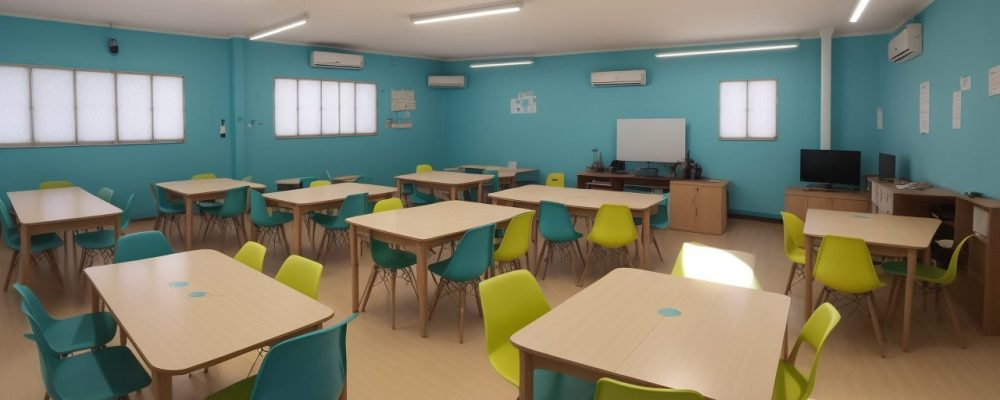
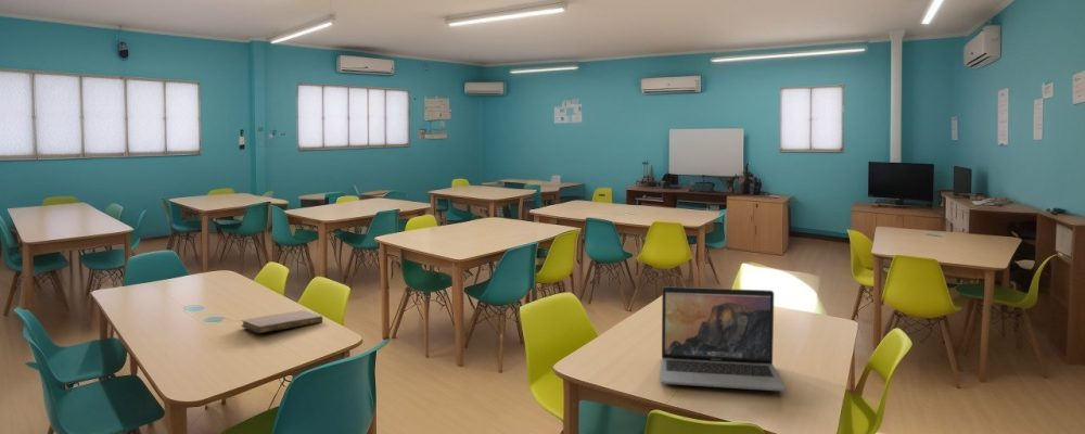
+ laptop (719, 335)
+ notebook (282, 320)
